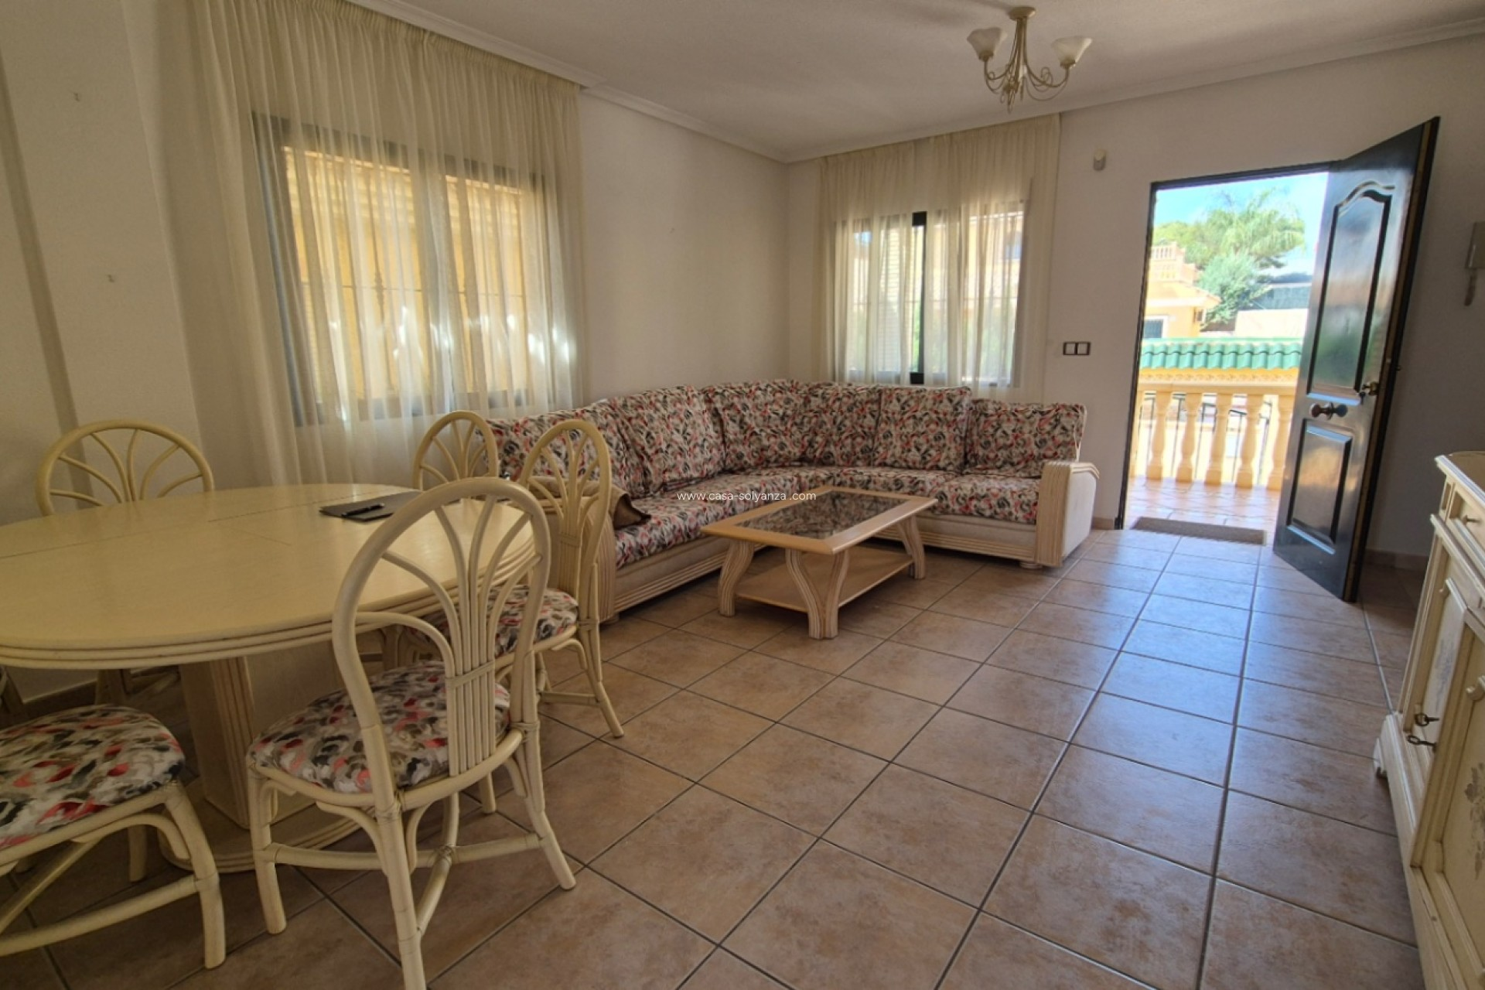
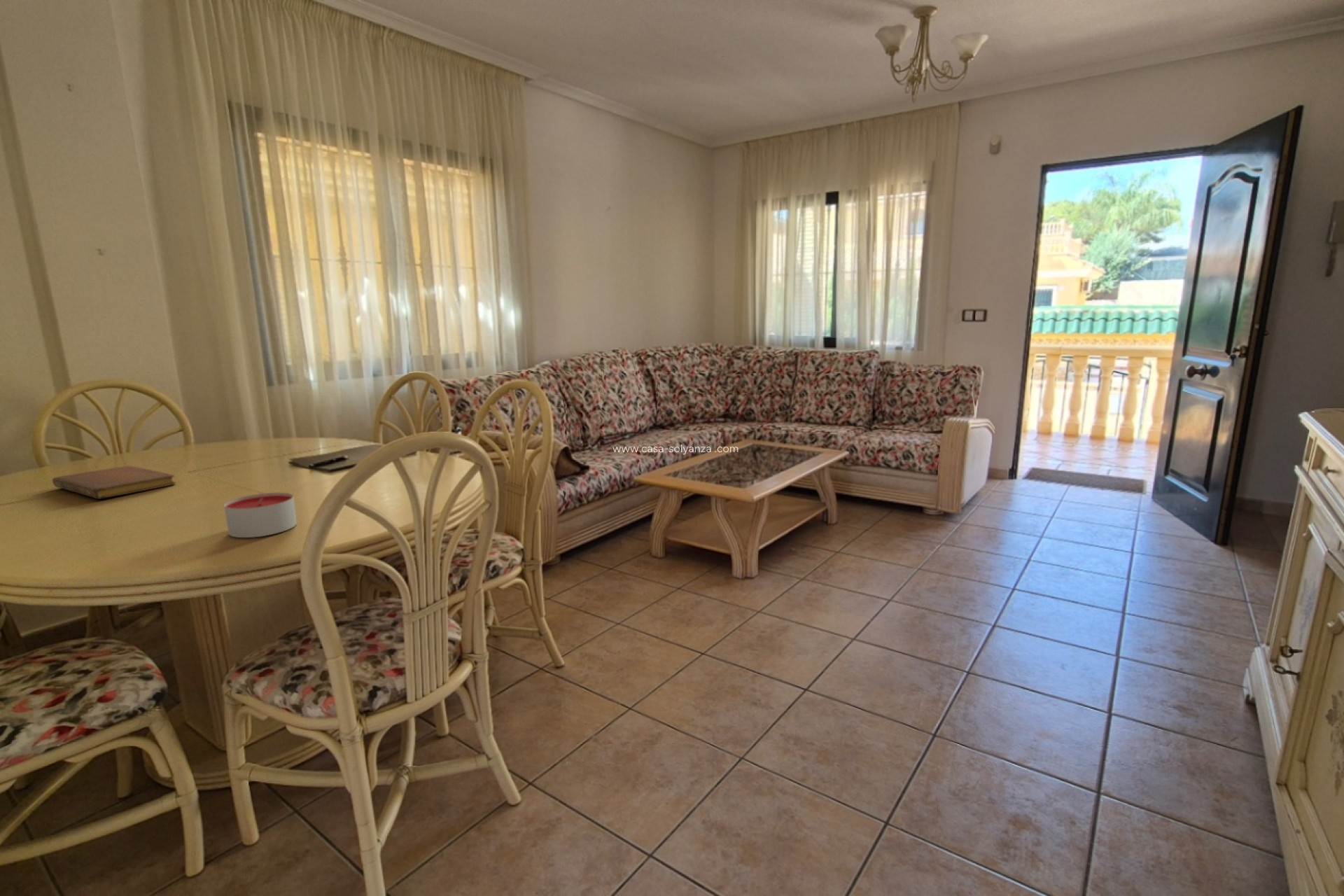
+ notebook (114, 481)
+ candle (261, 513)
